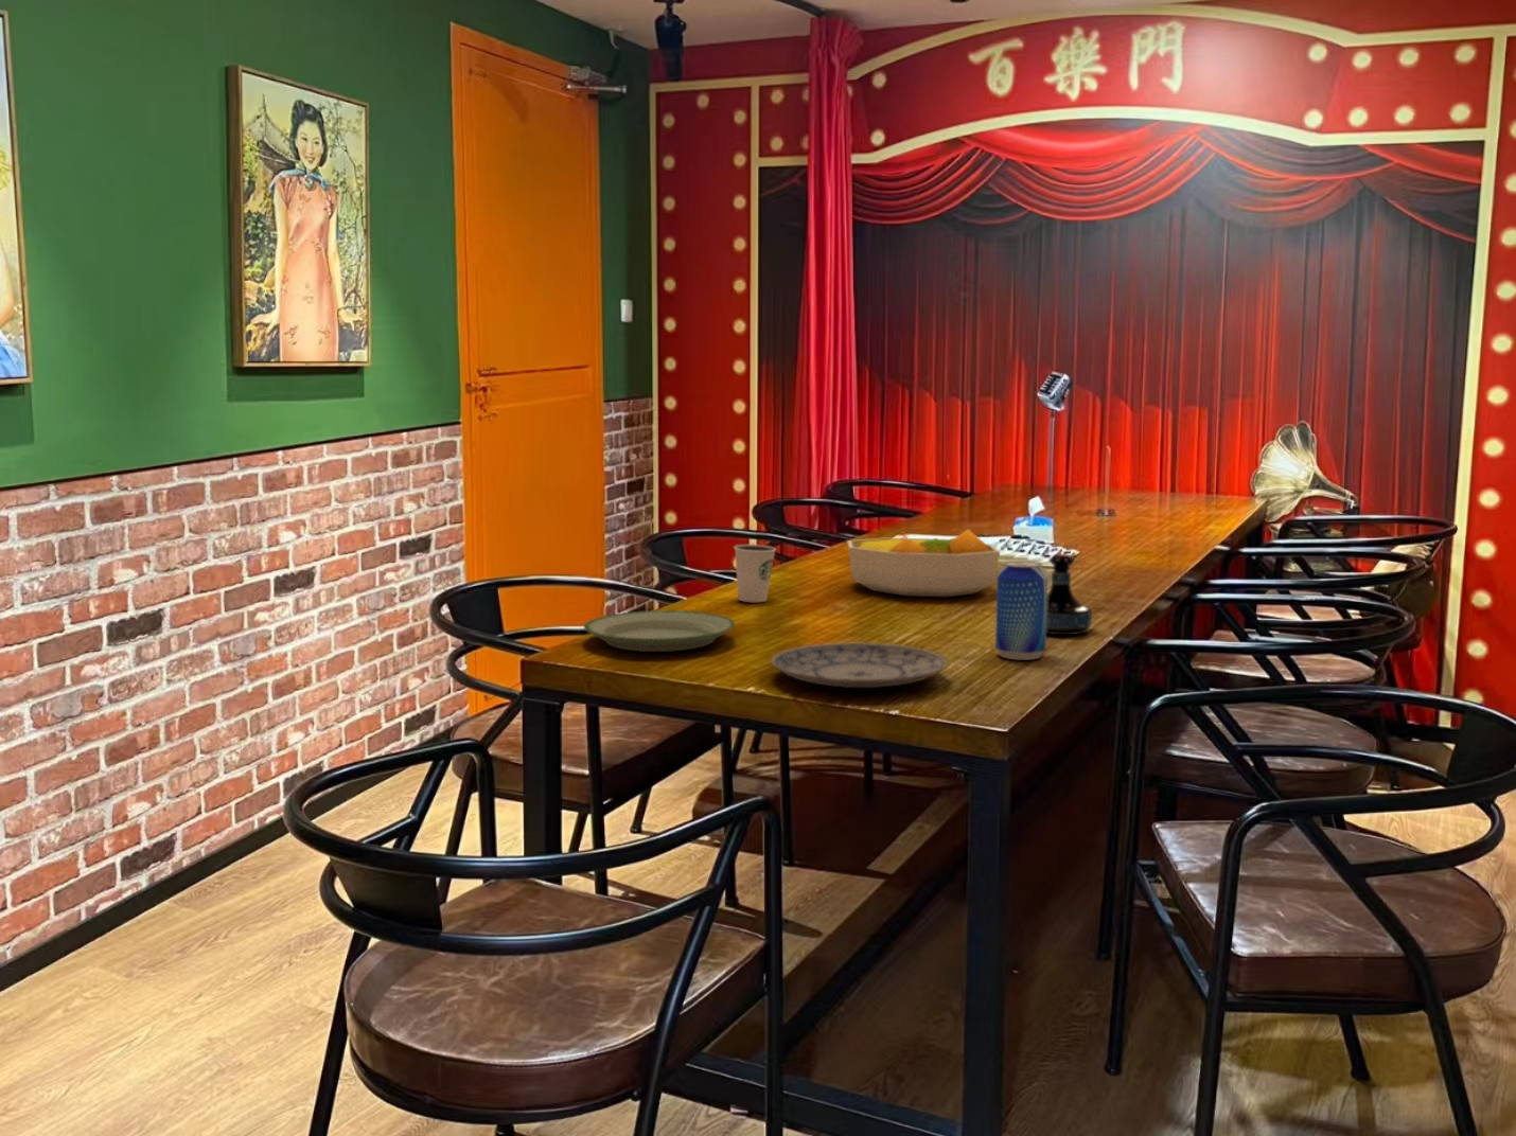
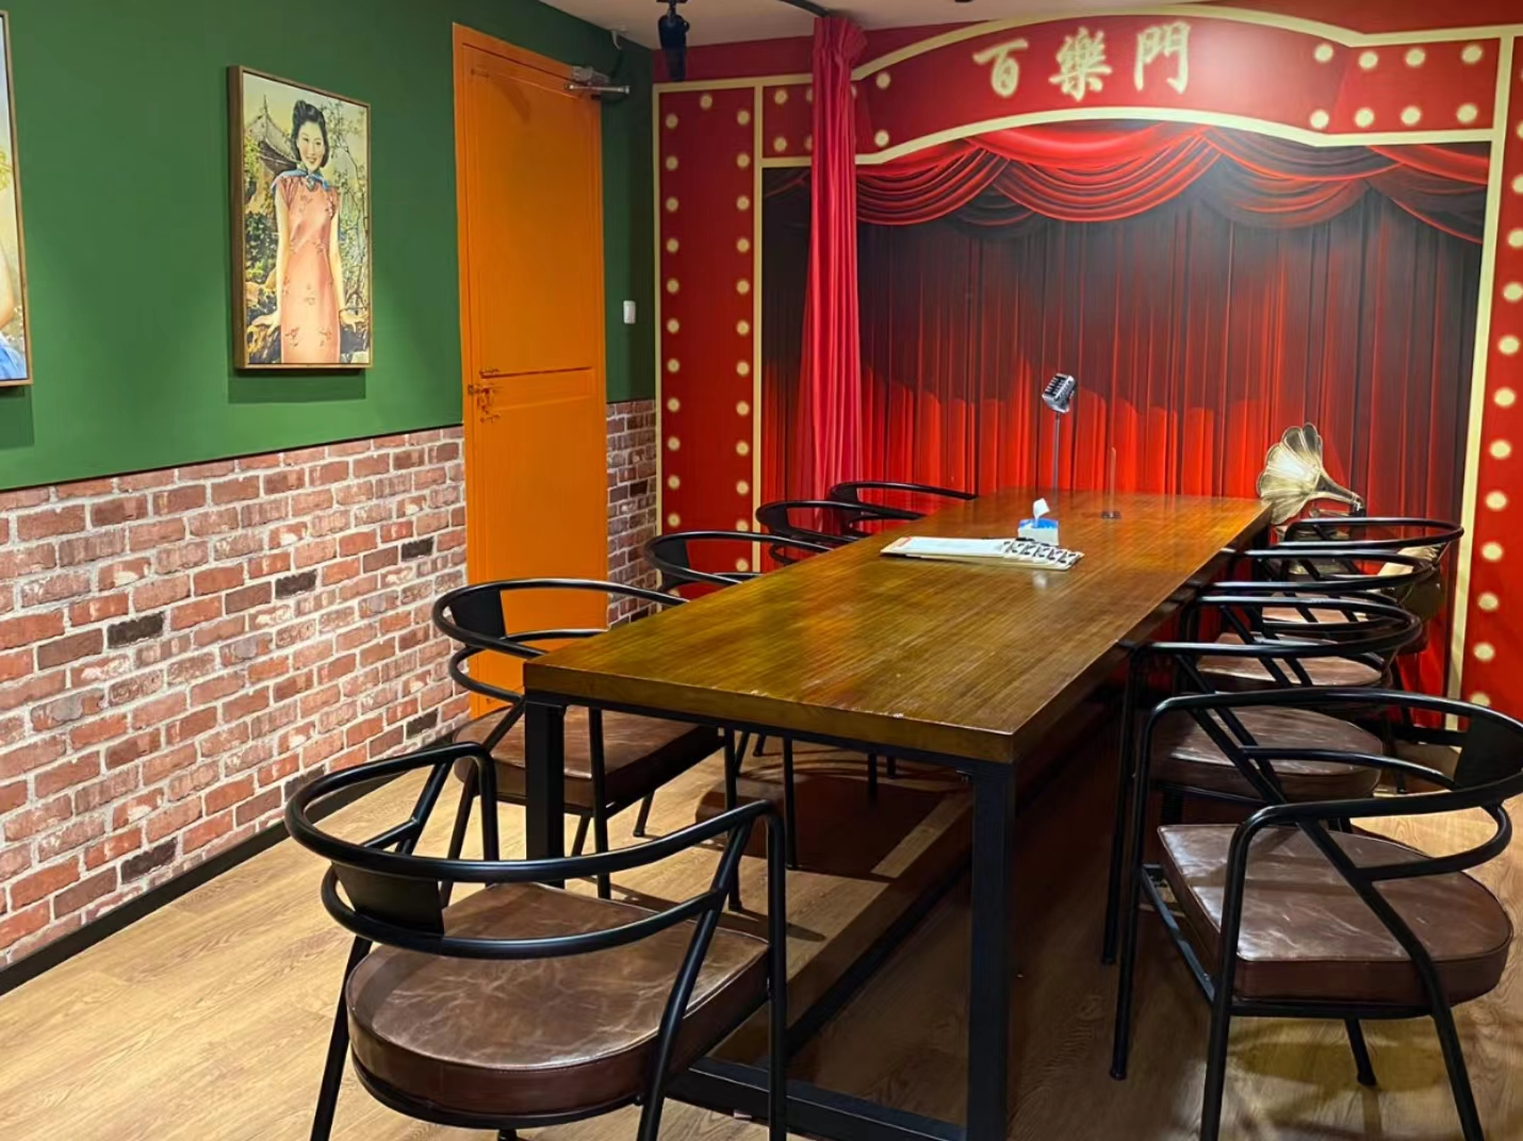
- fruit bowl (920, 557)
- plate (858, 668)
- beer can (1021, 610)
- tequila bottle (1060, 592)
- plate (659, 631)
- dixie cup (754, 573)
